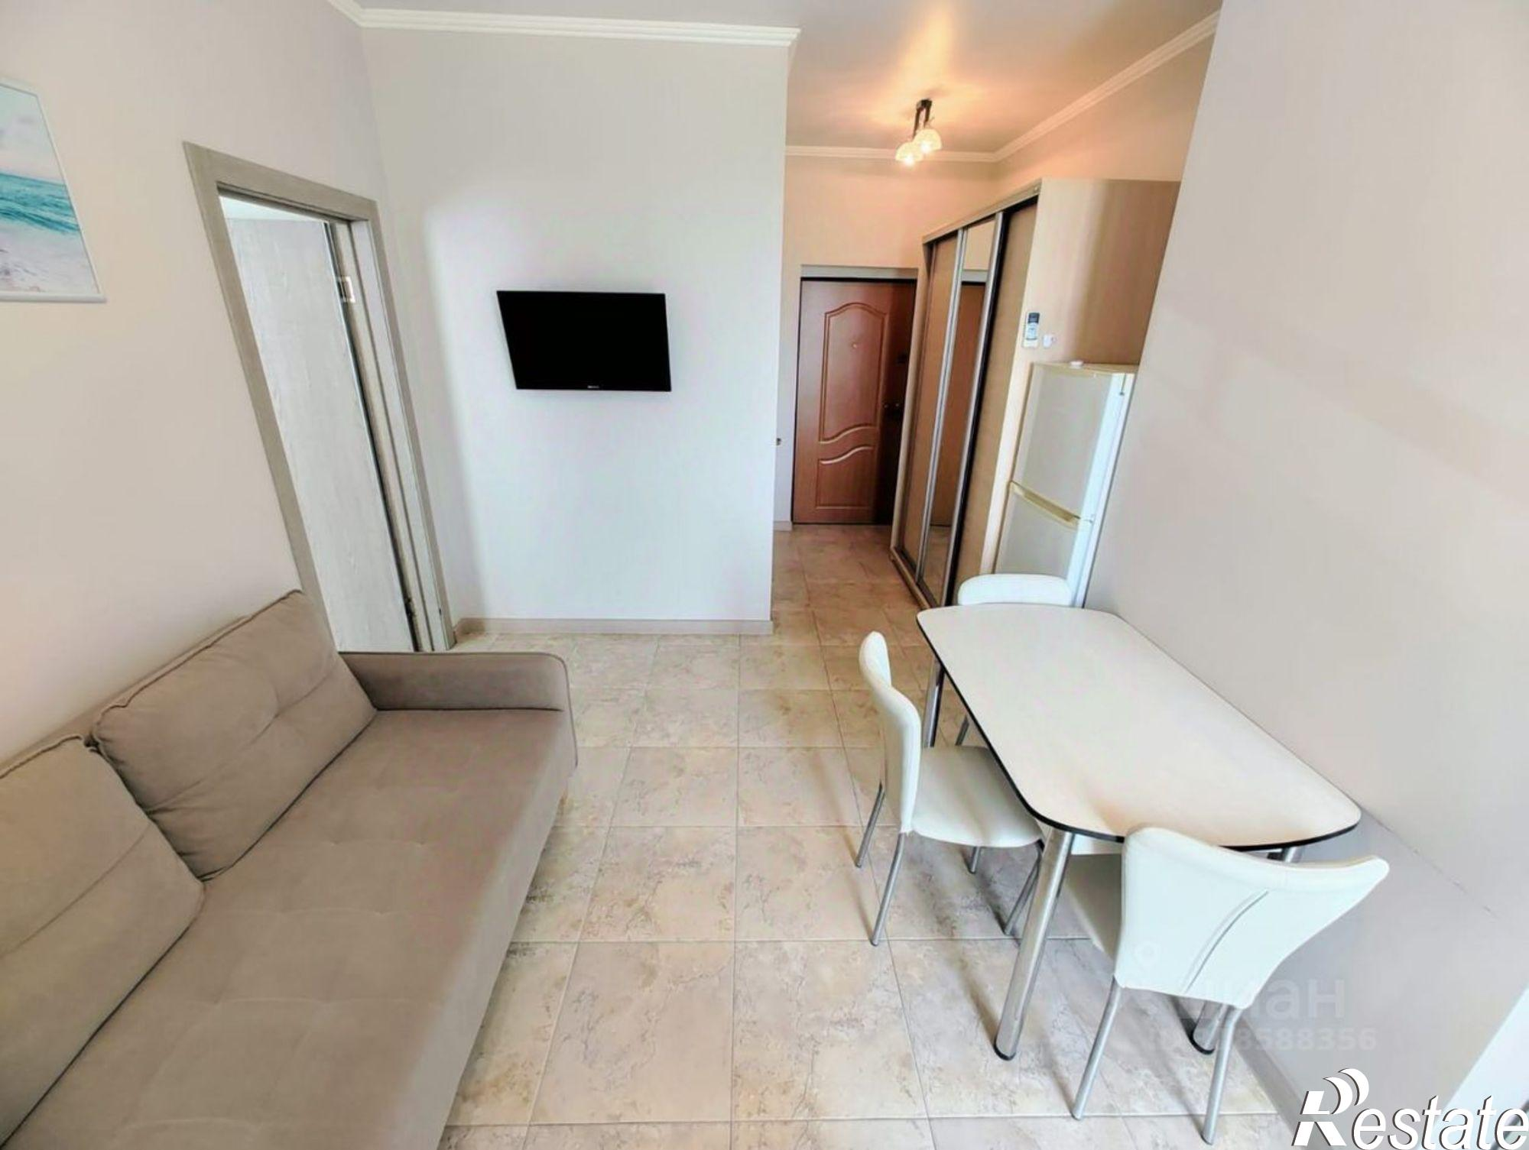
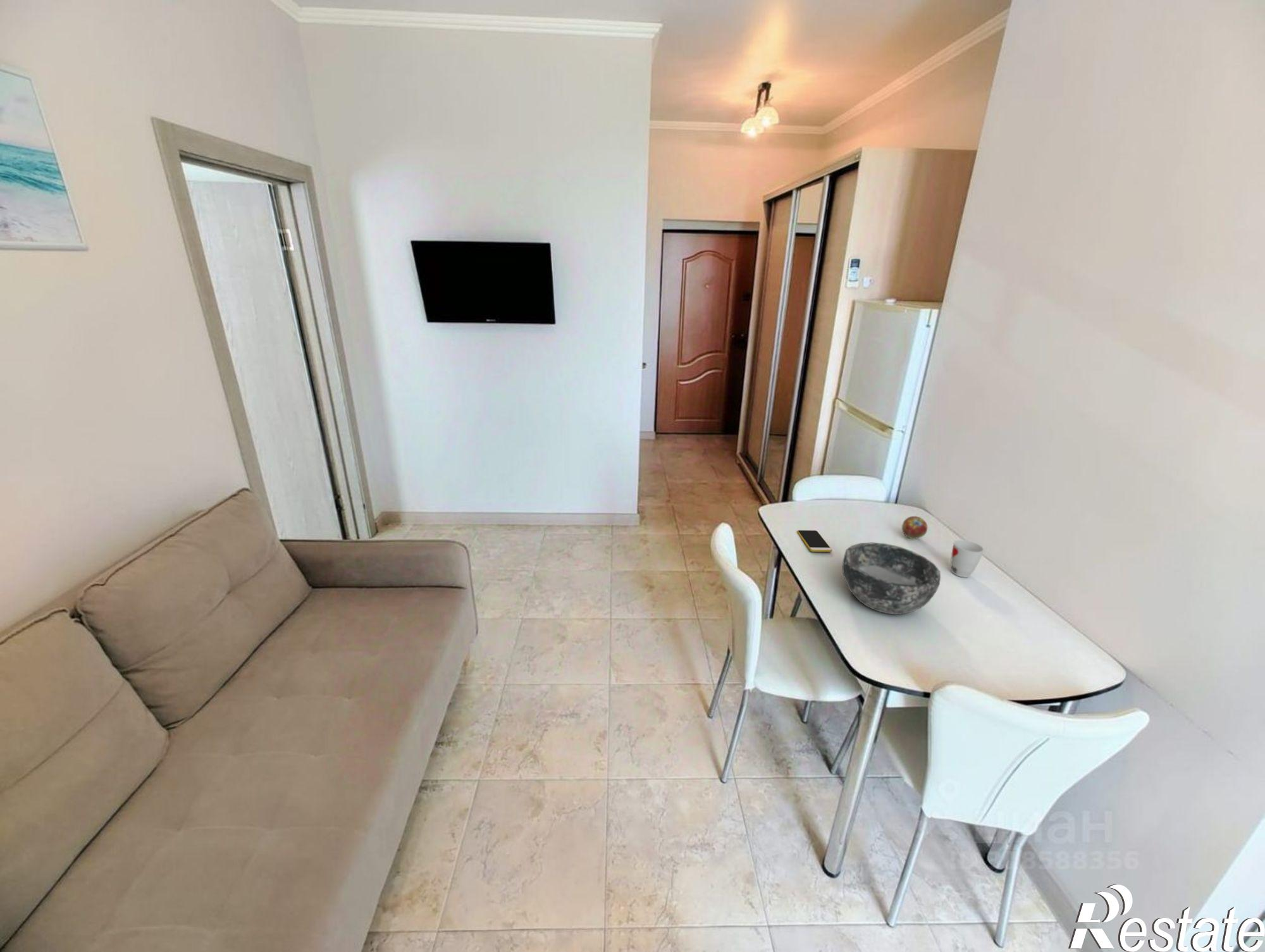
+ fruit (914, 528)
+ cup (965, 559)
+ bowl (887, 581)
+ smartphone (813, 540)
